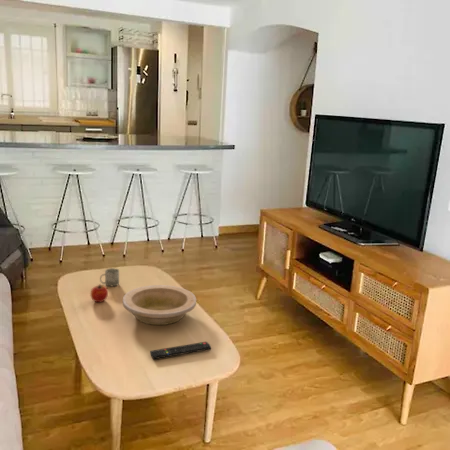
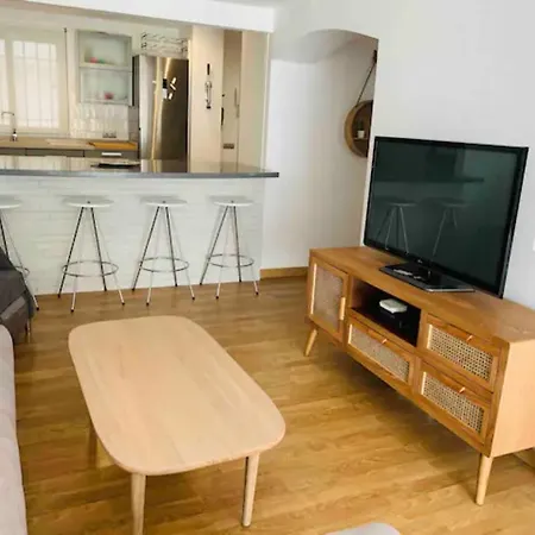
- remote control (181, 350)
- bowl (159, 306)
- cup (109, 277)
- fruit (99, 292)
